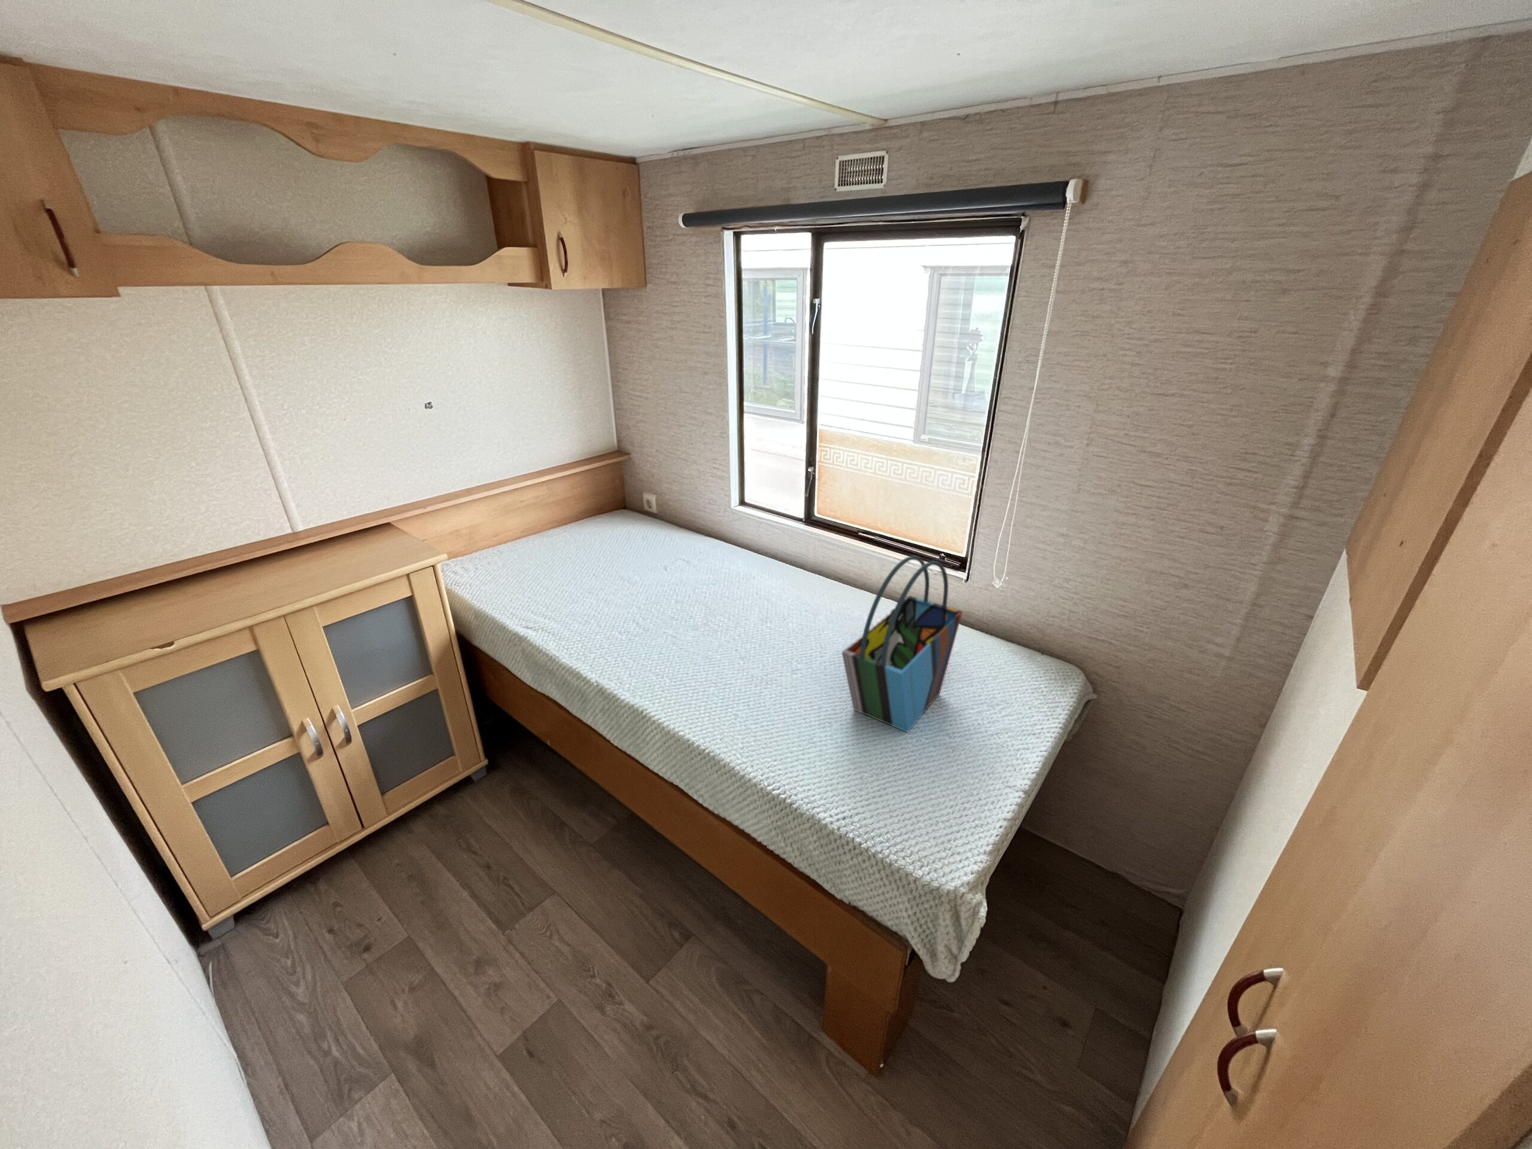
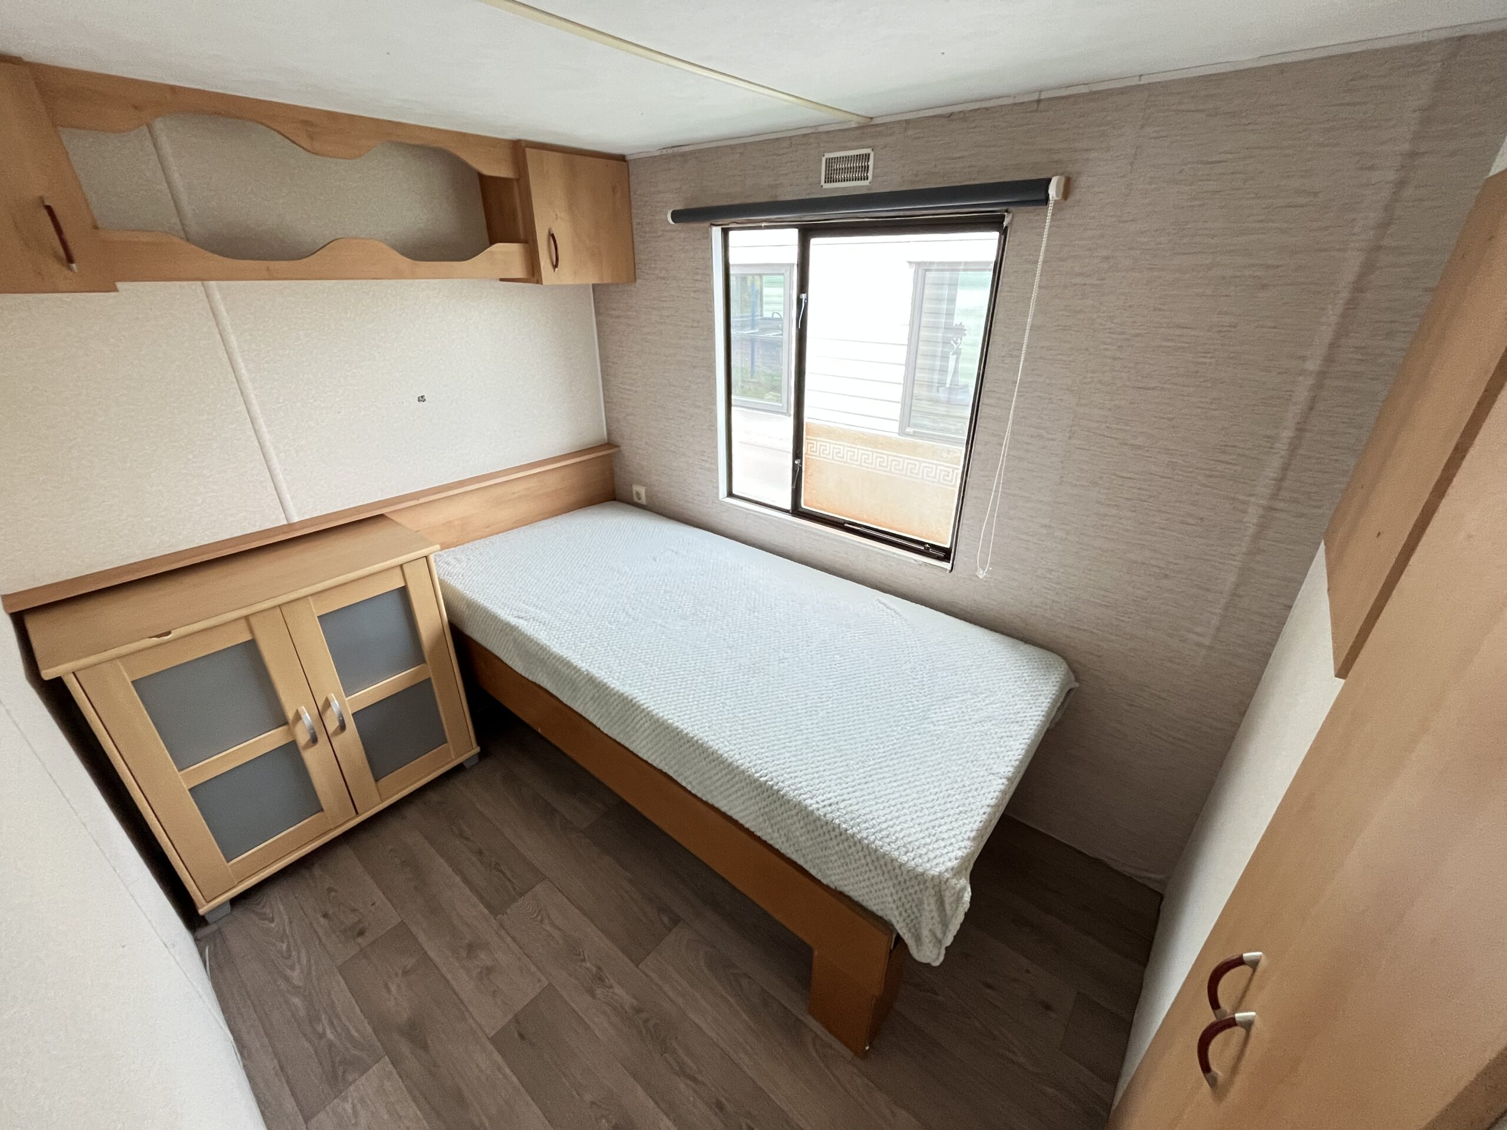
- tote bag (905, 635)
